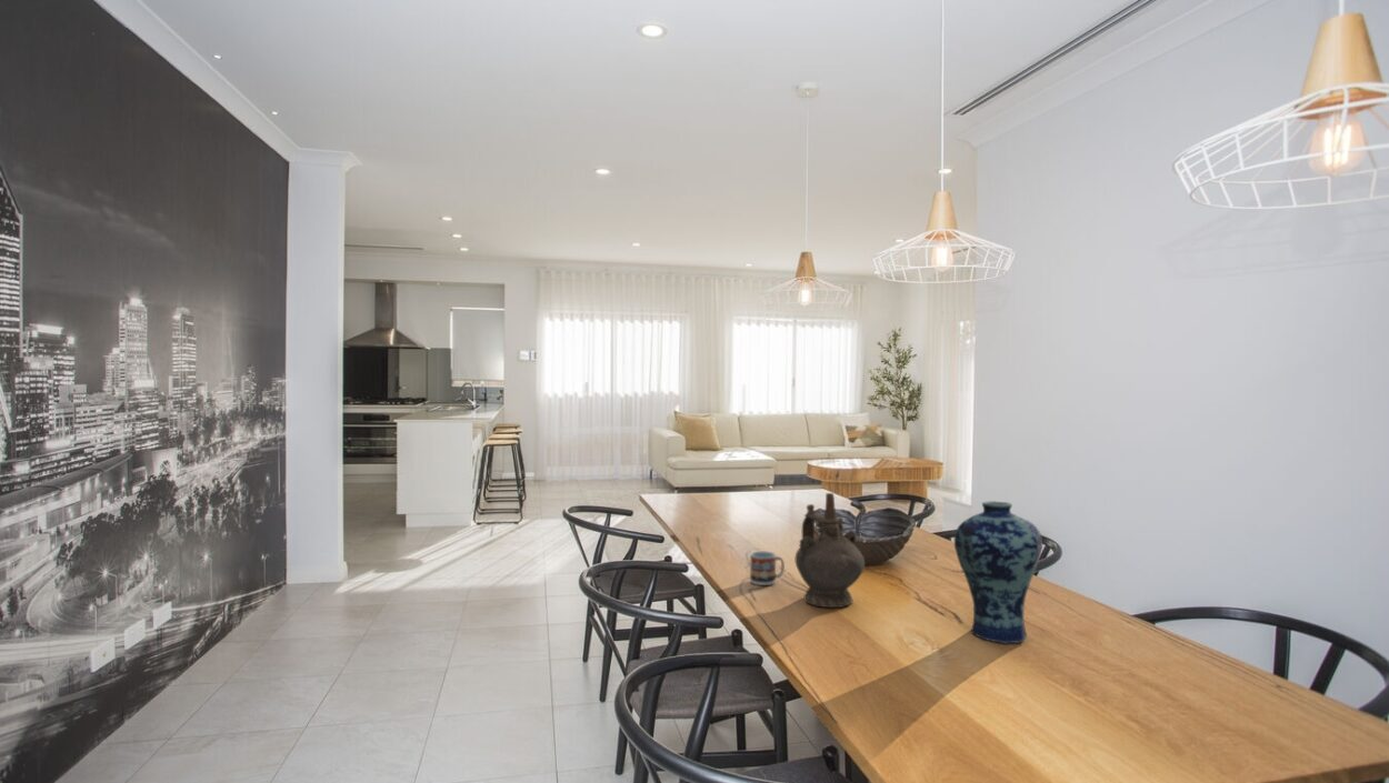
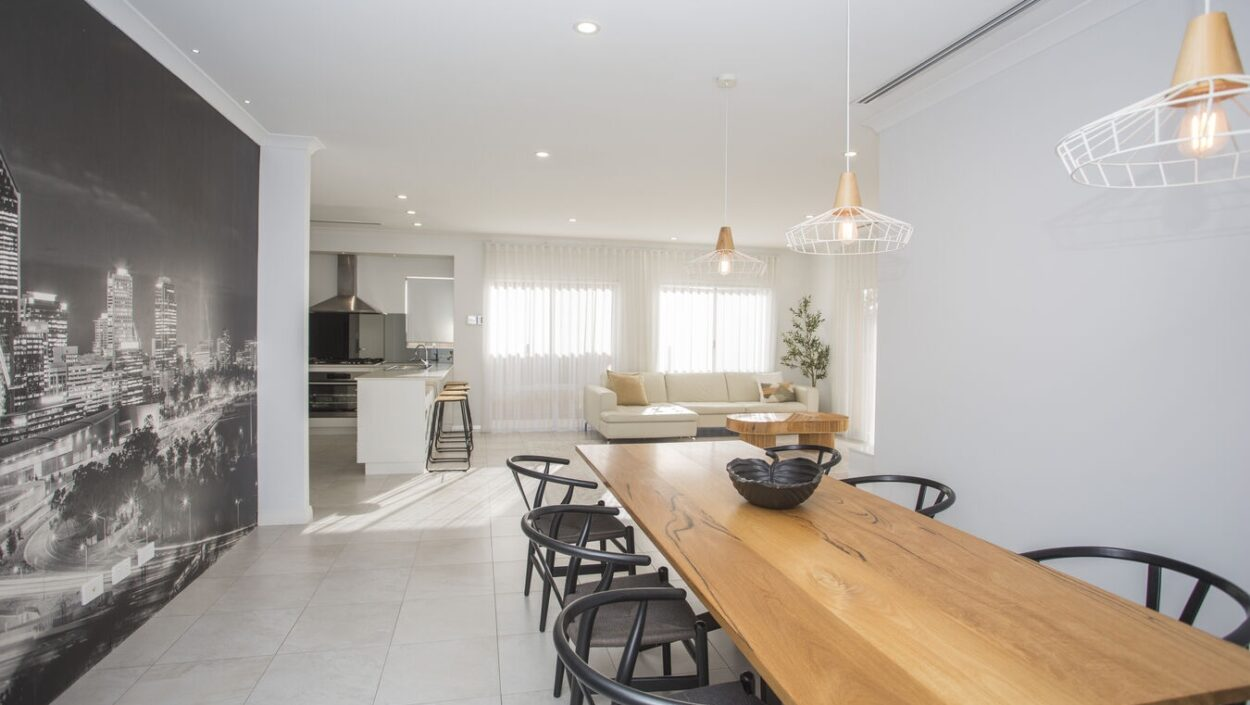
- cup (767, 568)
- vase (997, 568)
- ceremonial vessel (827, 545)
